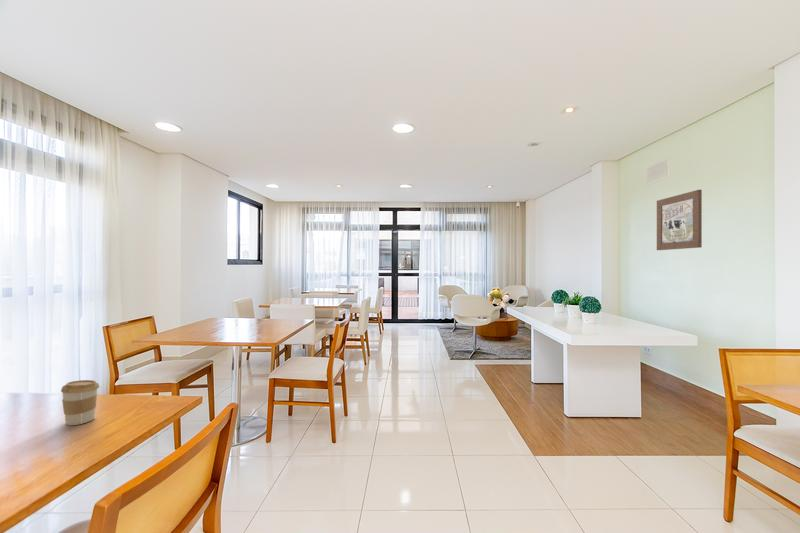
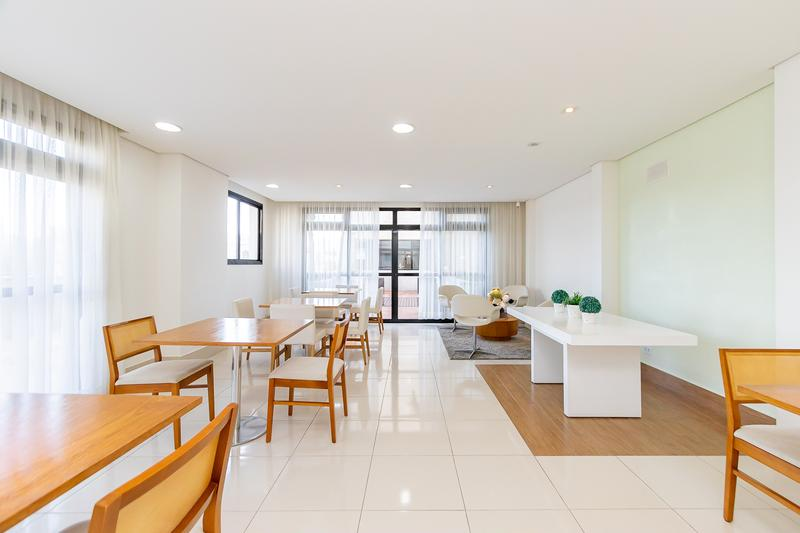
- coffee cup (80, 400)
- wall art (677, 222)
